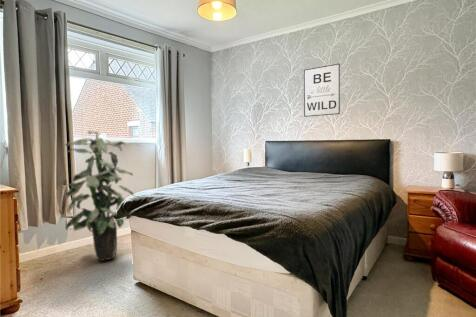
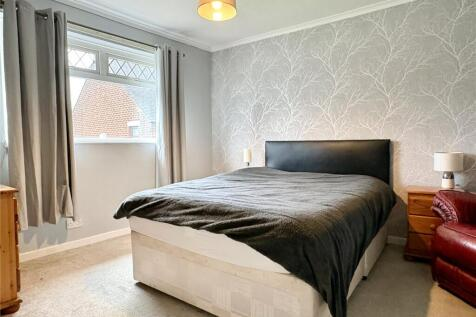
- indoor plant (98, 195)
- wall art (321, 91)
